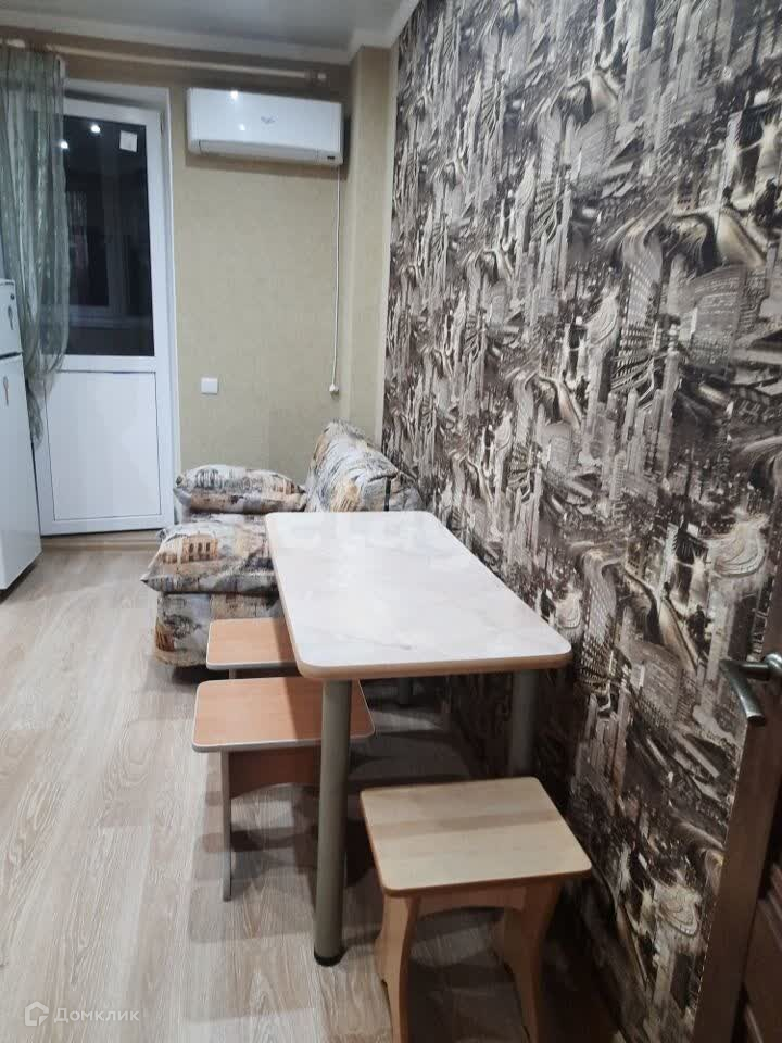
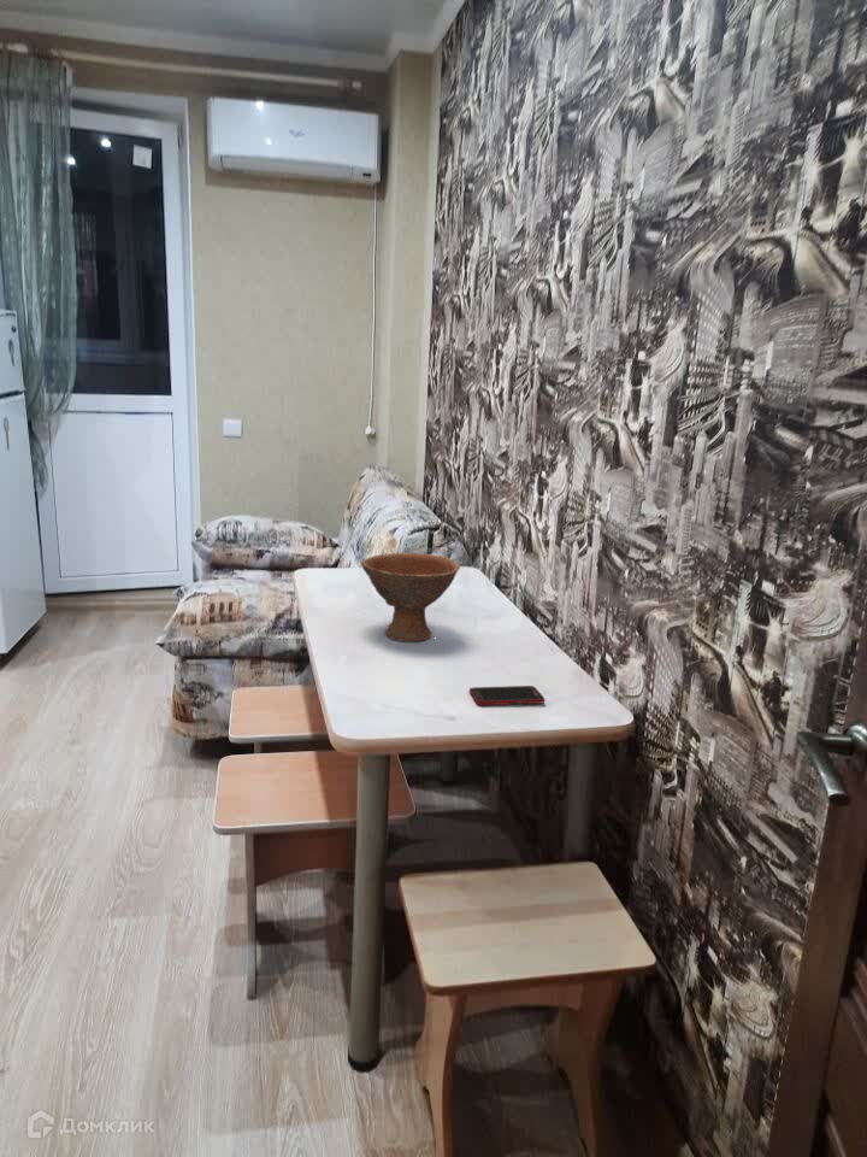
+ bowl (412, 597)
+ cell phone (506, 695)
